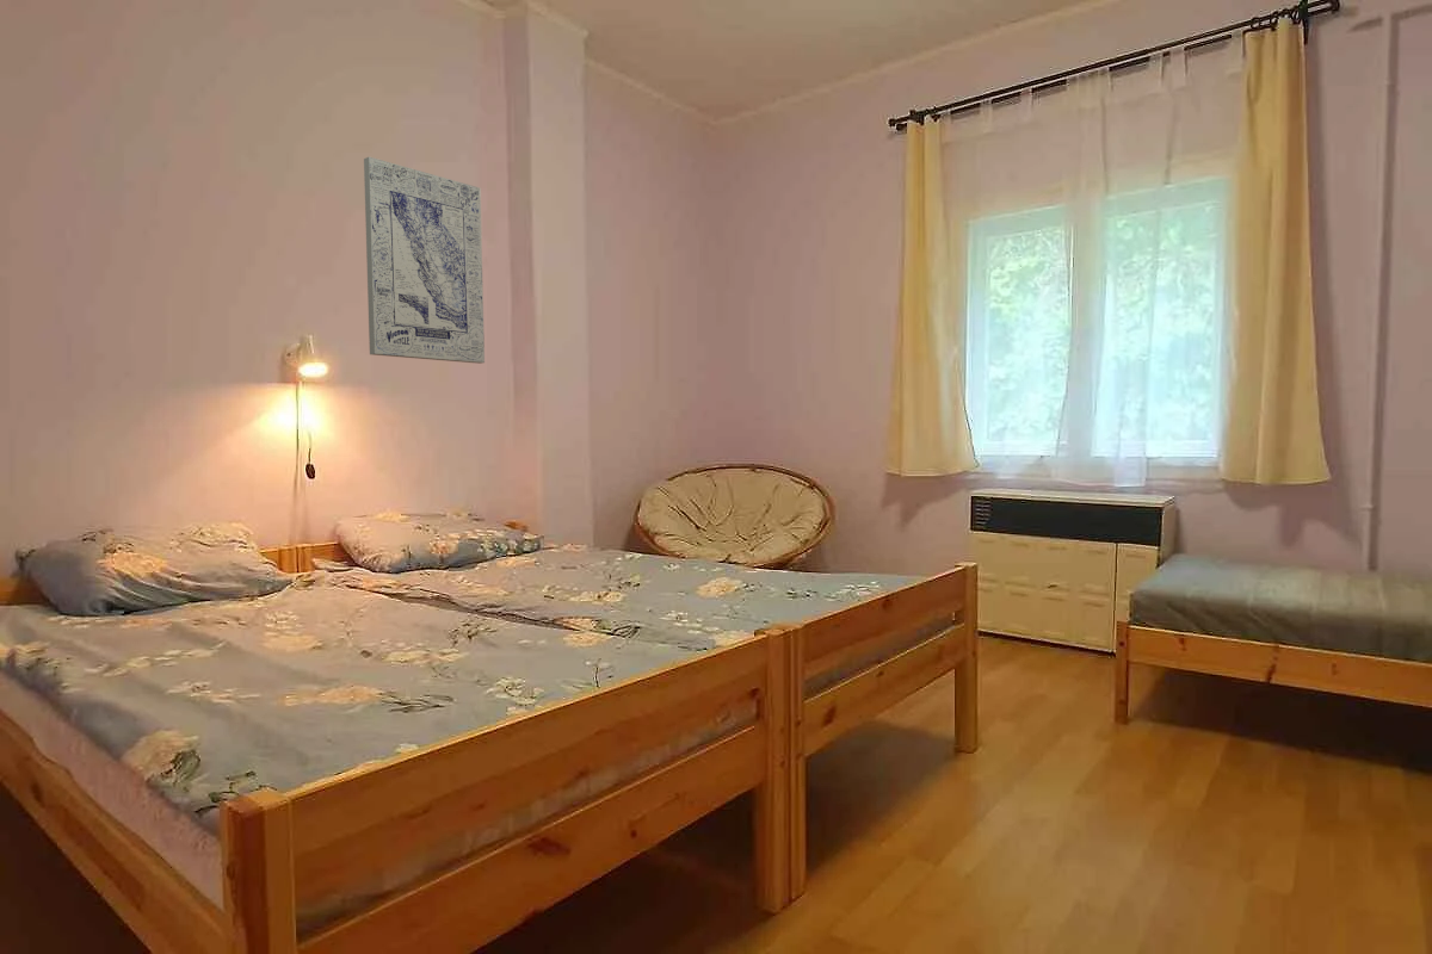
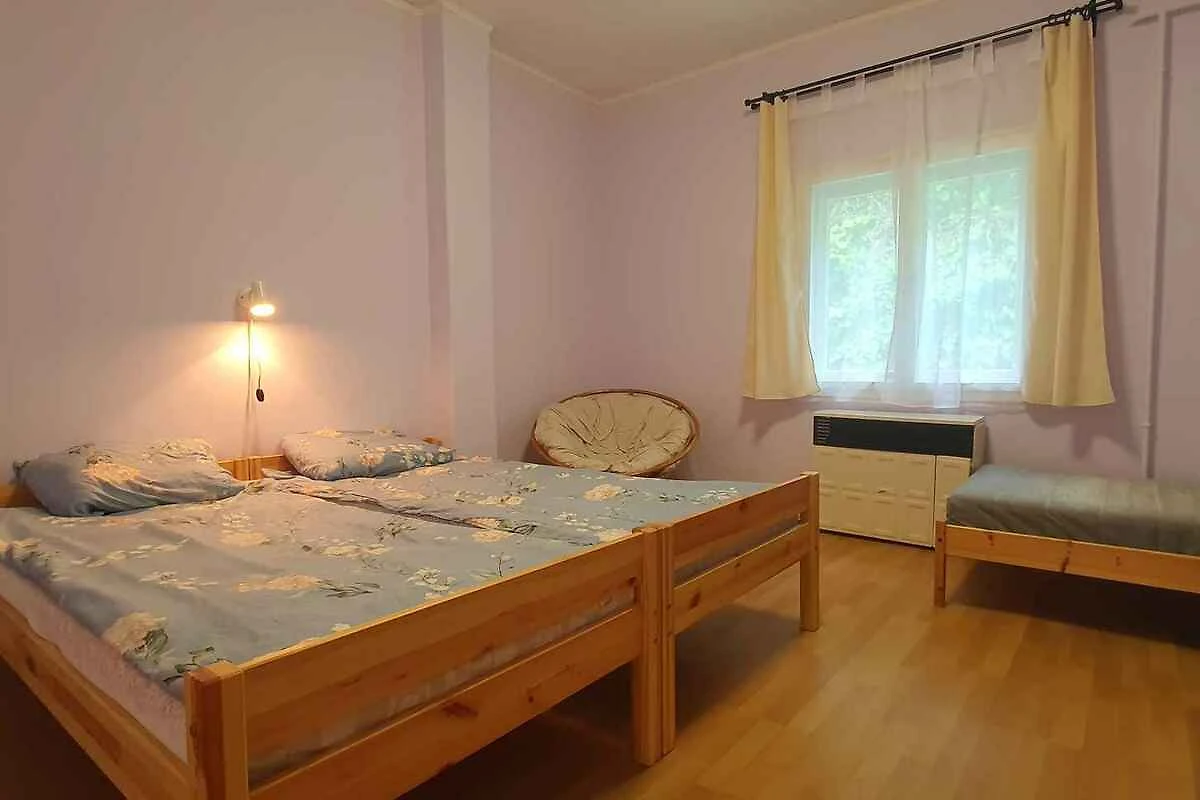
- wall art (427, 266)
